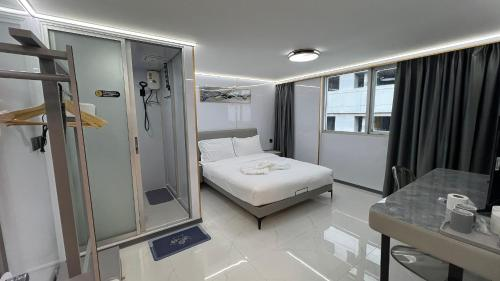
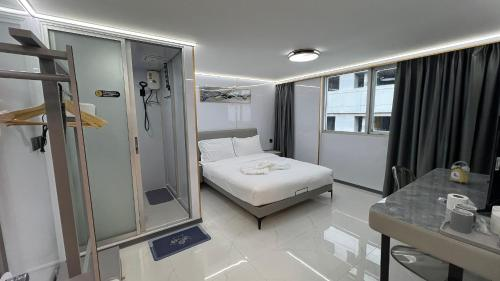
+ alarm clock (461, 171)
